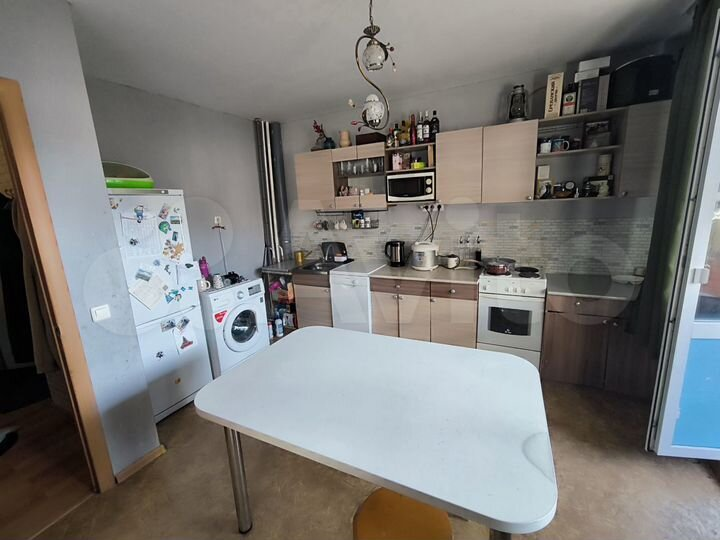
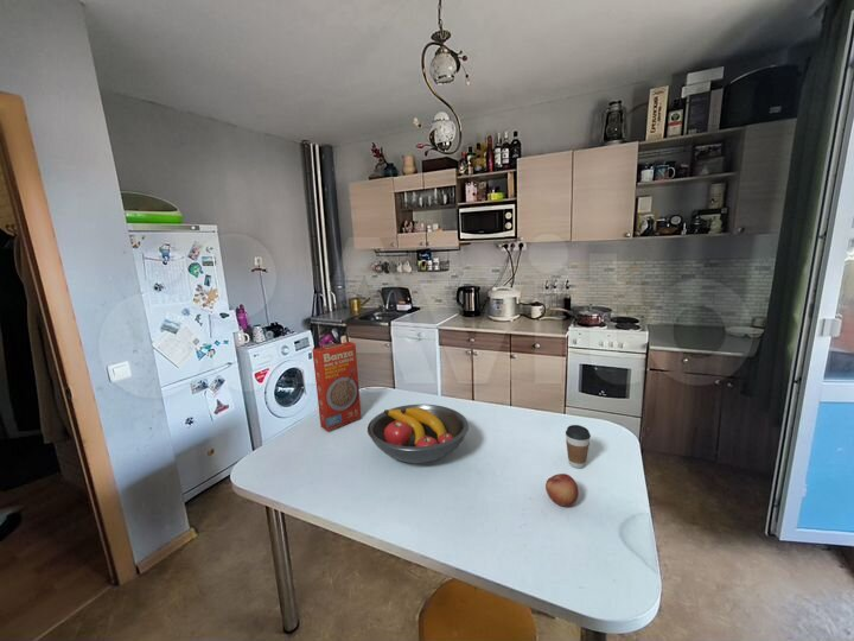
+ coffee cup (576, 446)
+ apple (561, 488)
+ fruit bowl (418, 433)
+ macaroni box (337, 385)
